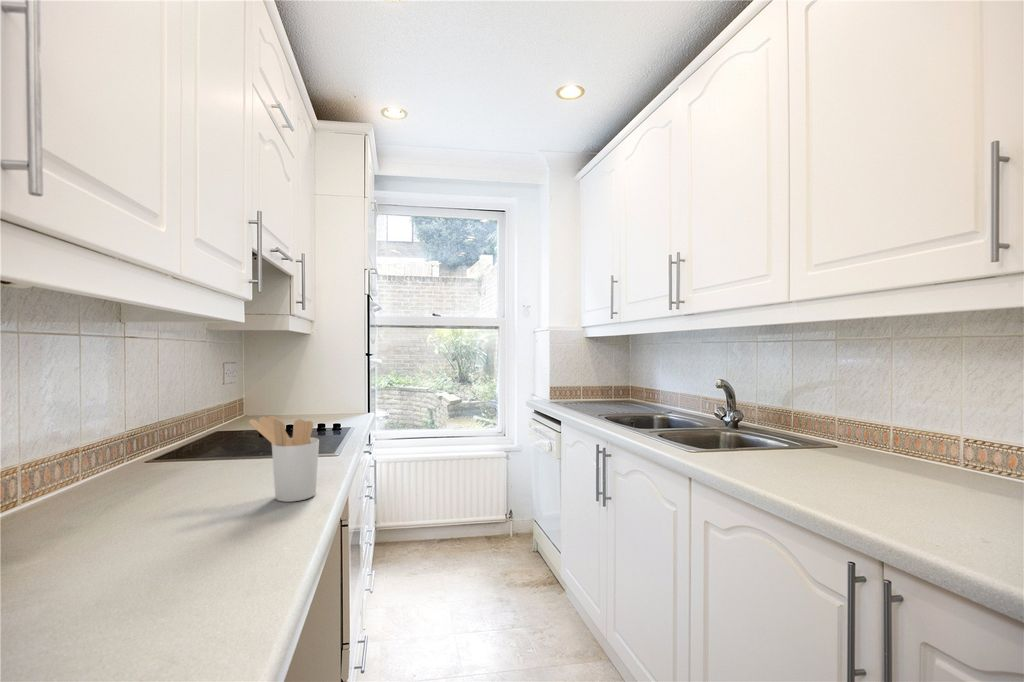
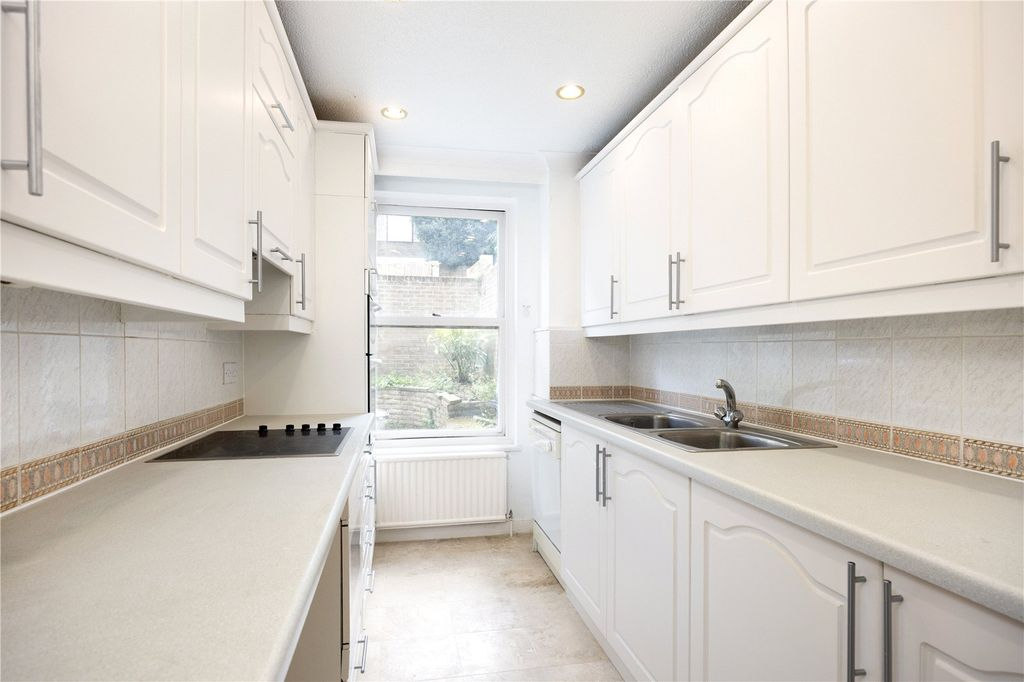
- utensil holder (285, 454)
